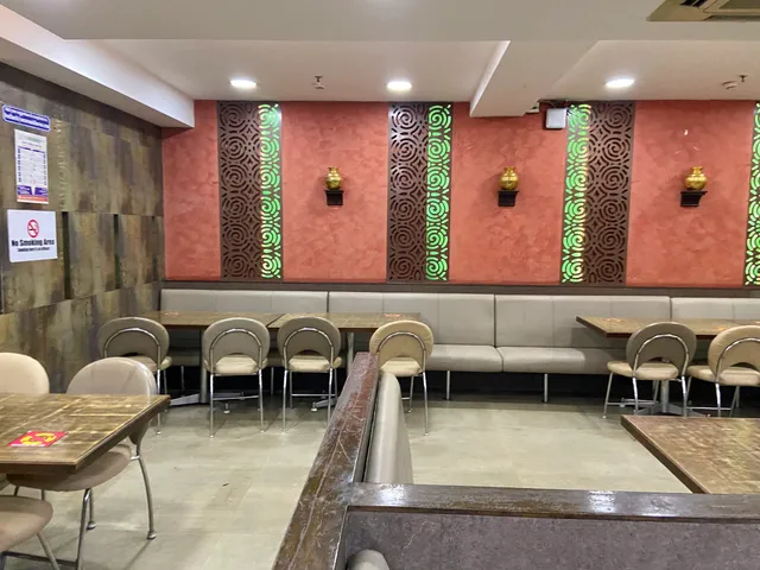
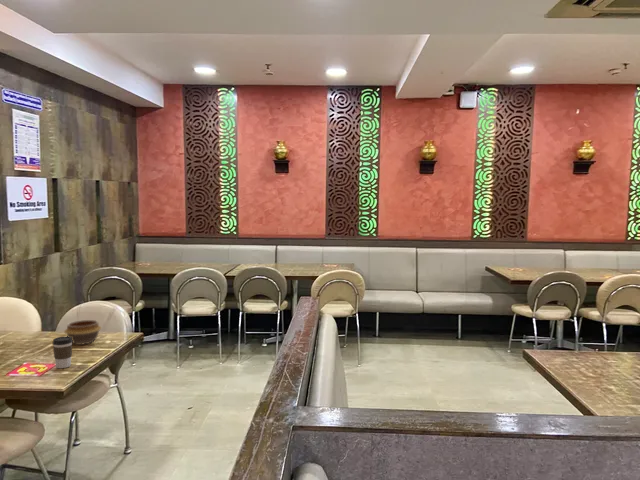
+ coffee cup (63, 352)
+ bowl (83, 332)
